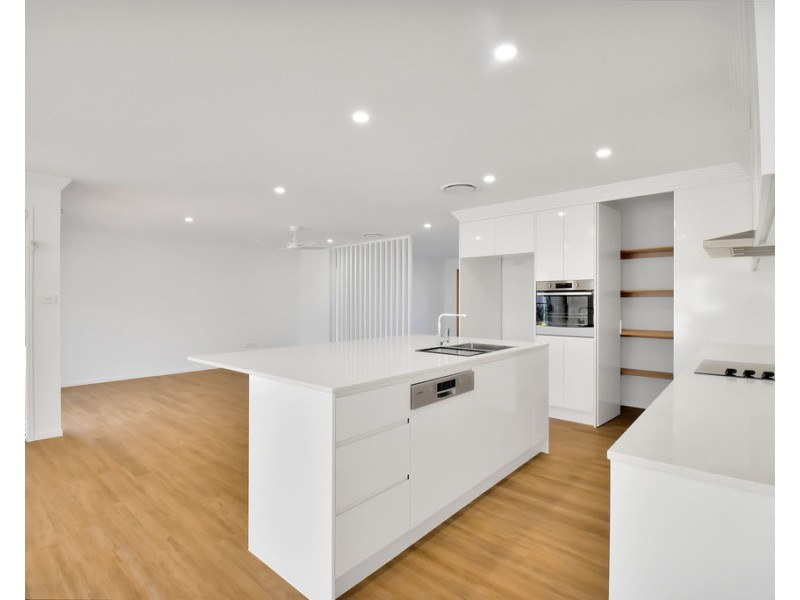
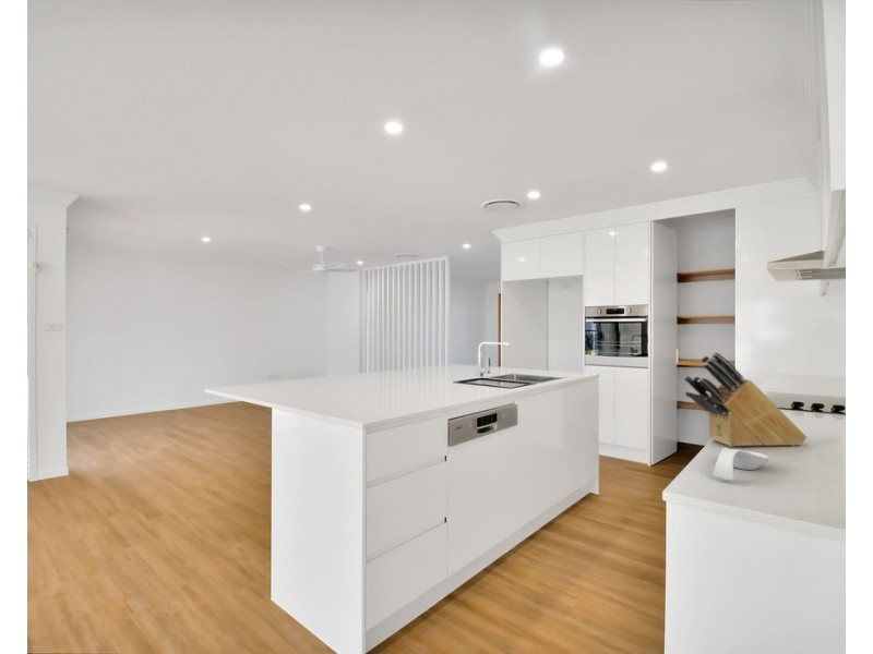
+ knife block (742, 397)
+ spoon rest (738, 458)
